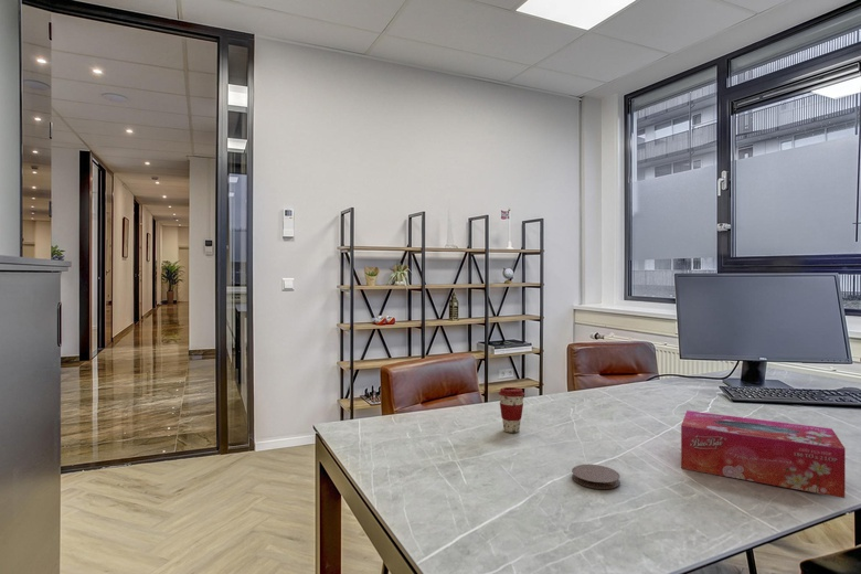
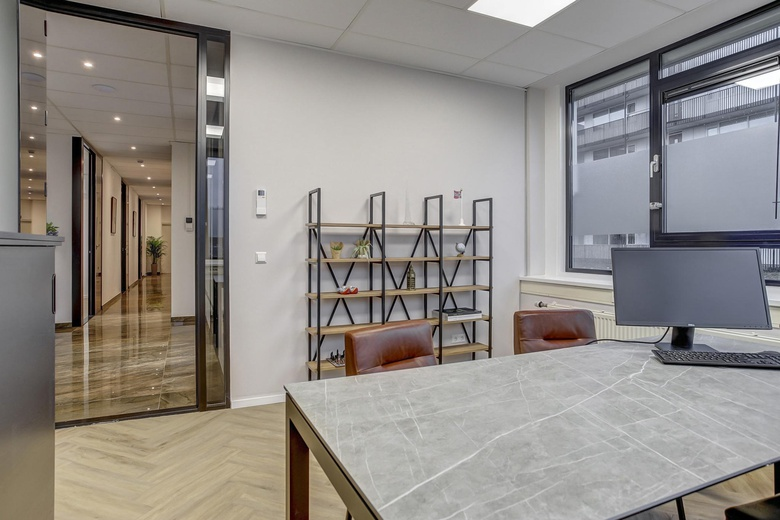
- coffee cup (511, 410)
- tissue box (755, 448)
- coaster (595, 476)
